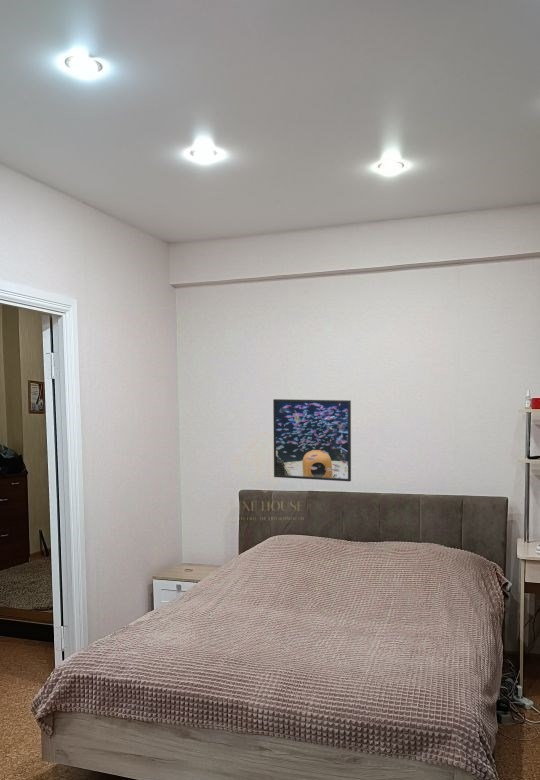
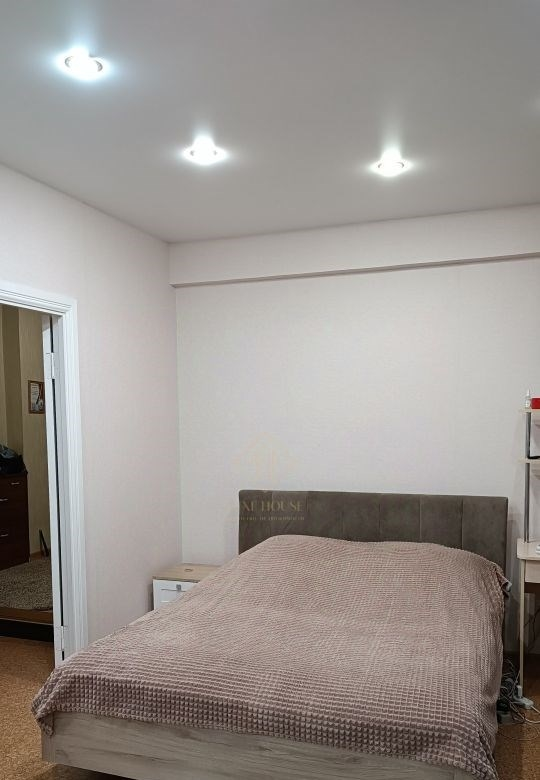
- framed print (311, 439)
